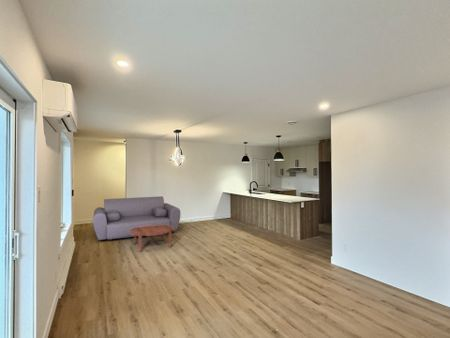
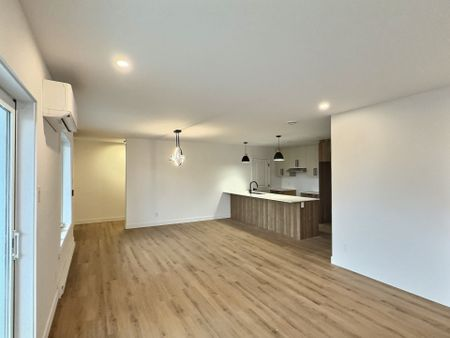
- coffee table (152, 235)
- sofa (137, 215)
